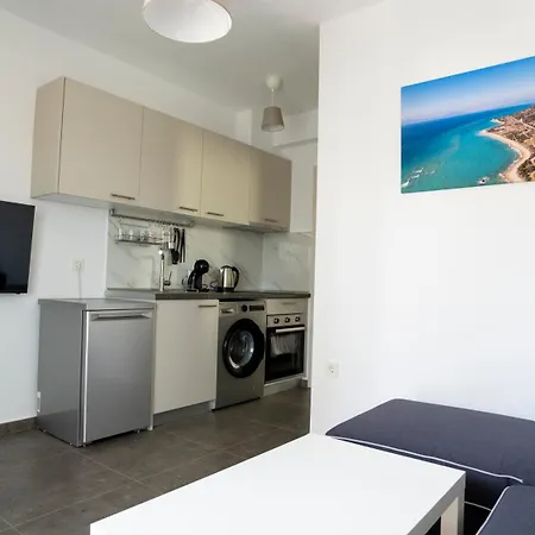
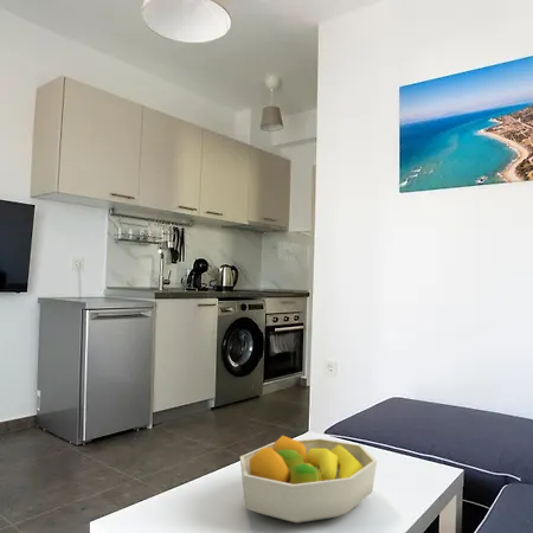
+ fruit bowl (308, 470)
